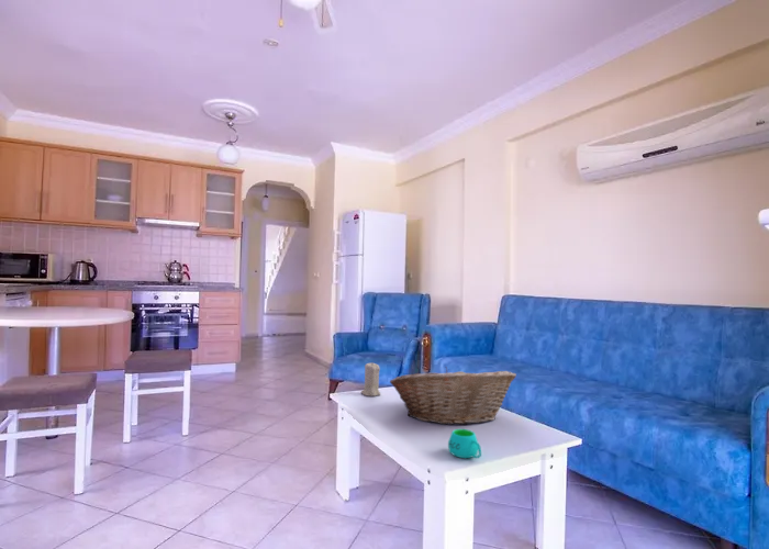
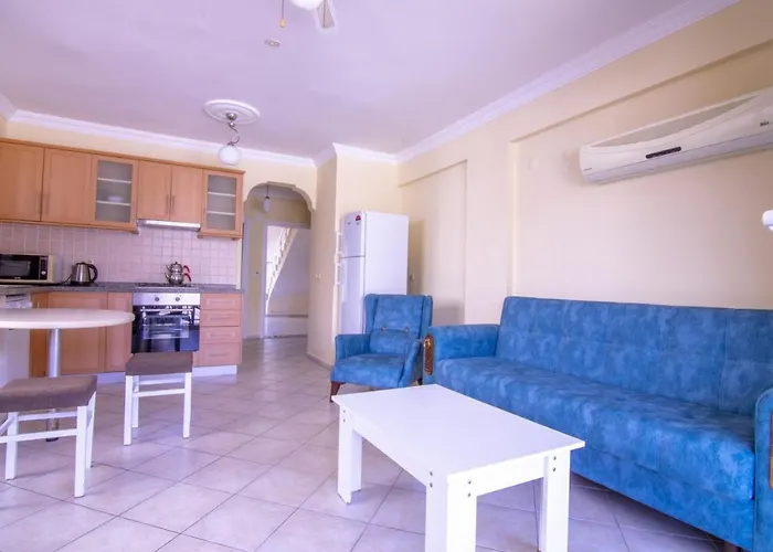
- fruit basket (452, 389)
- candle (370, 378)
- mug (466, 444)
